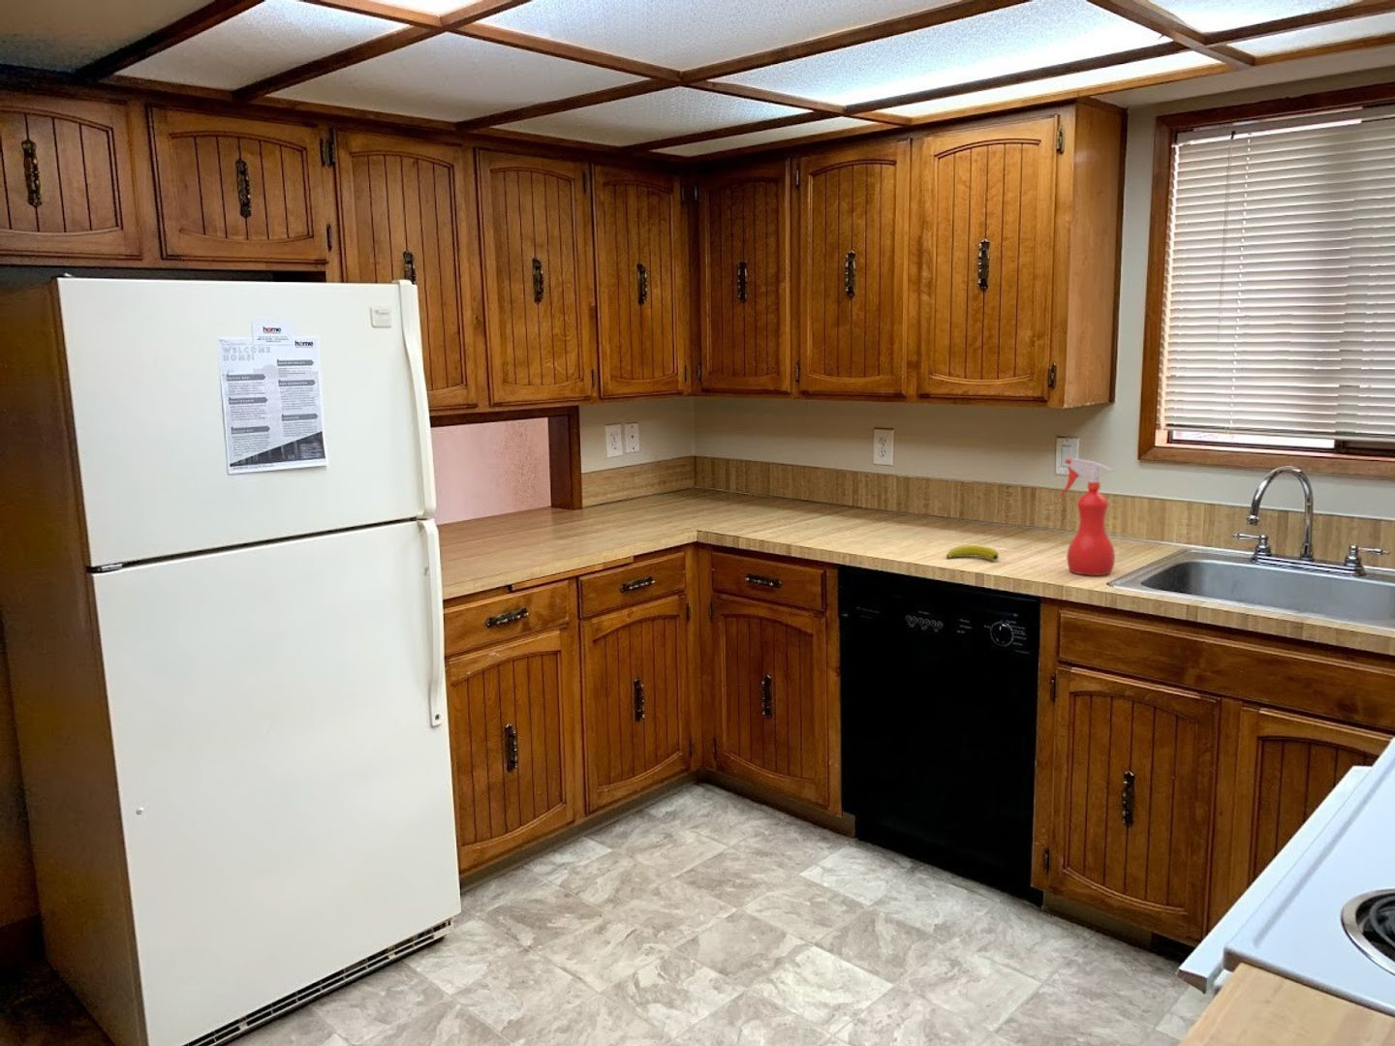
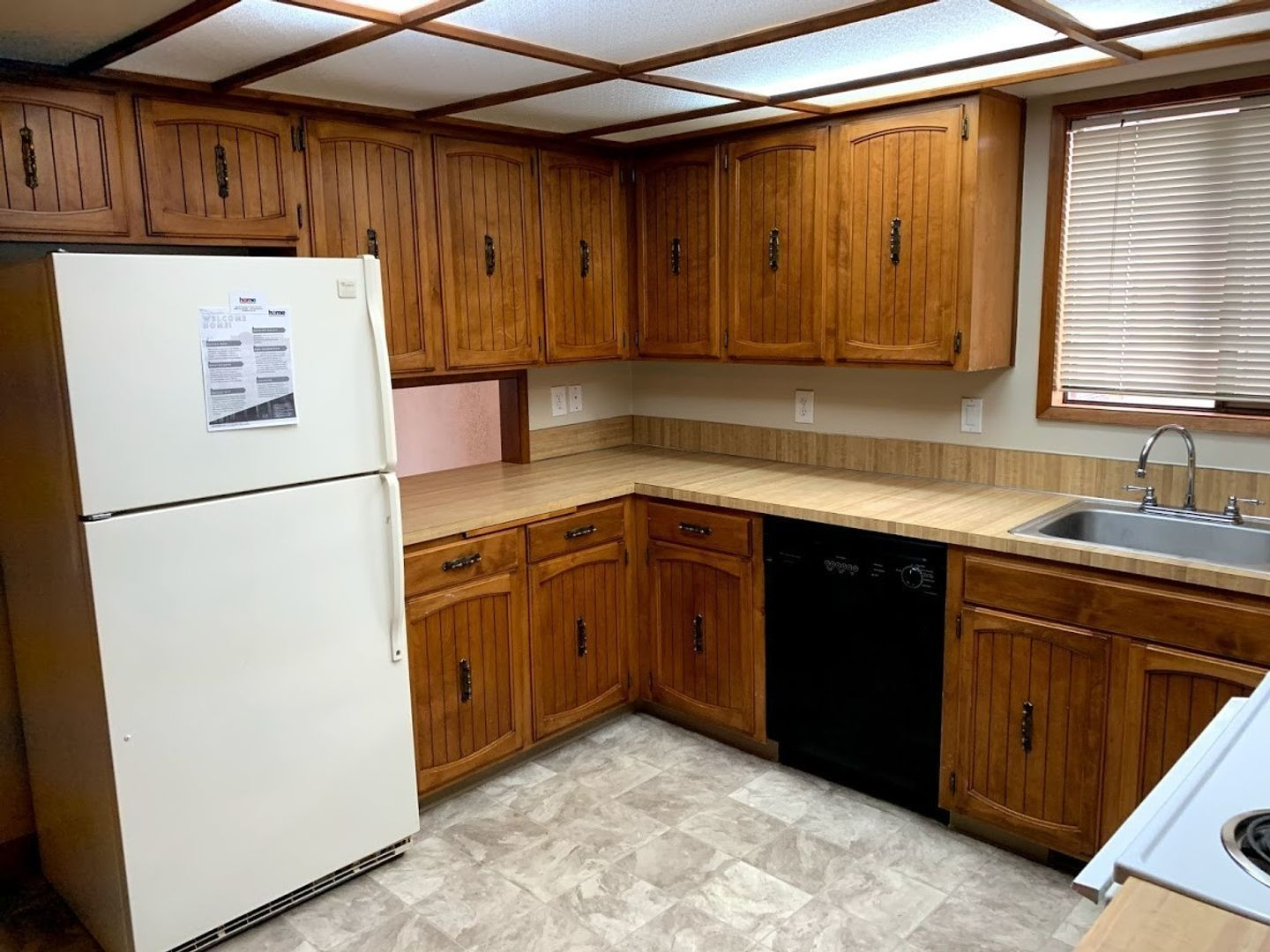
- banana (972, 552)
- spray bottle (1086, 515)
